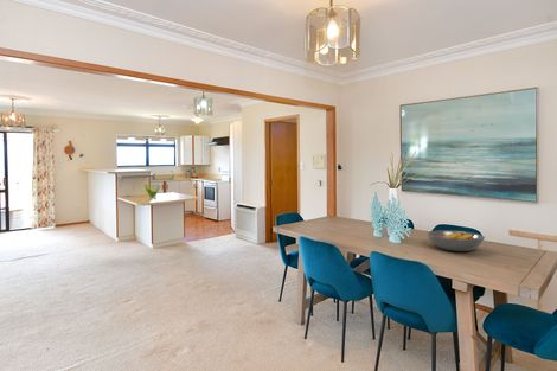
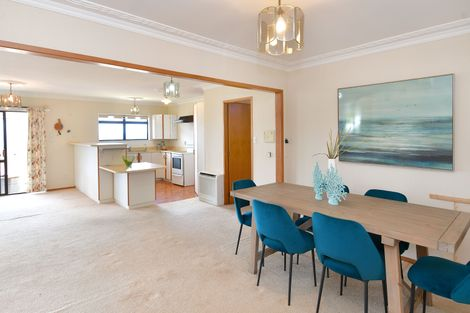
- fruit bowl (454, 239)
